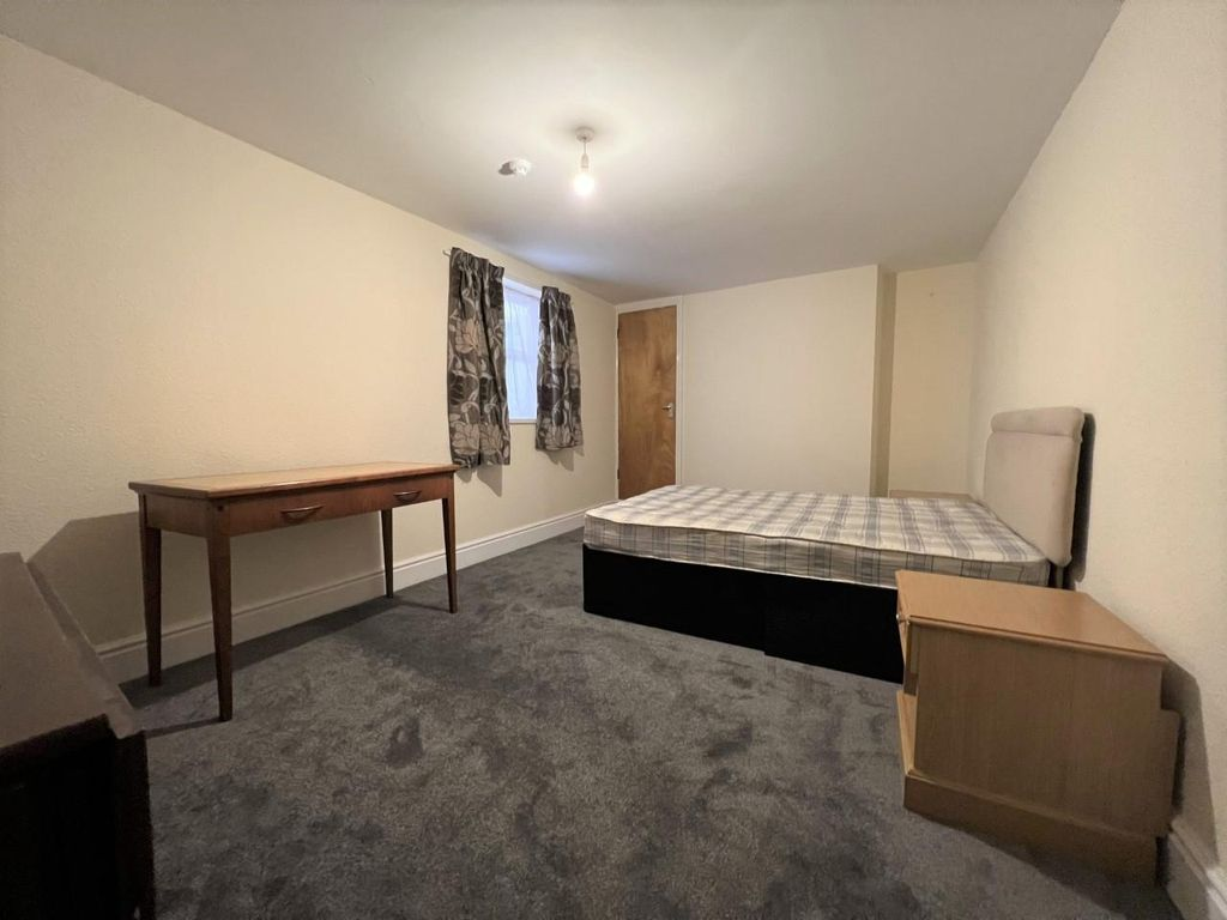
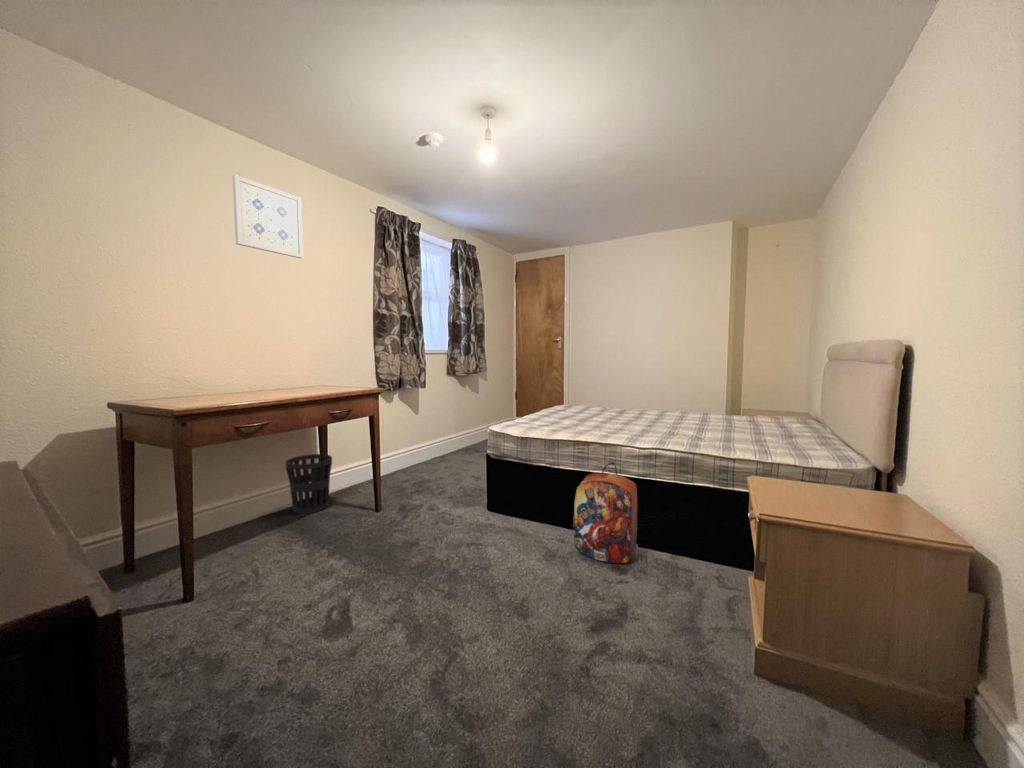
+ wall art (270, 219)
+ backpack (606, 511)
+ wastebasket (310, 483)
